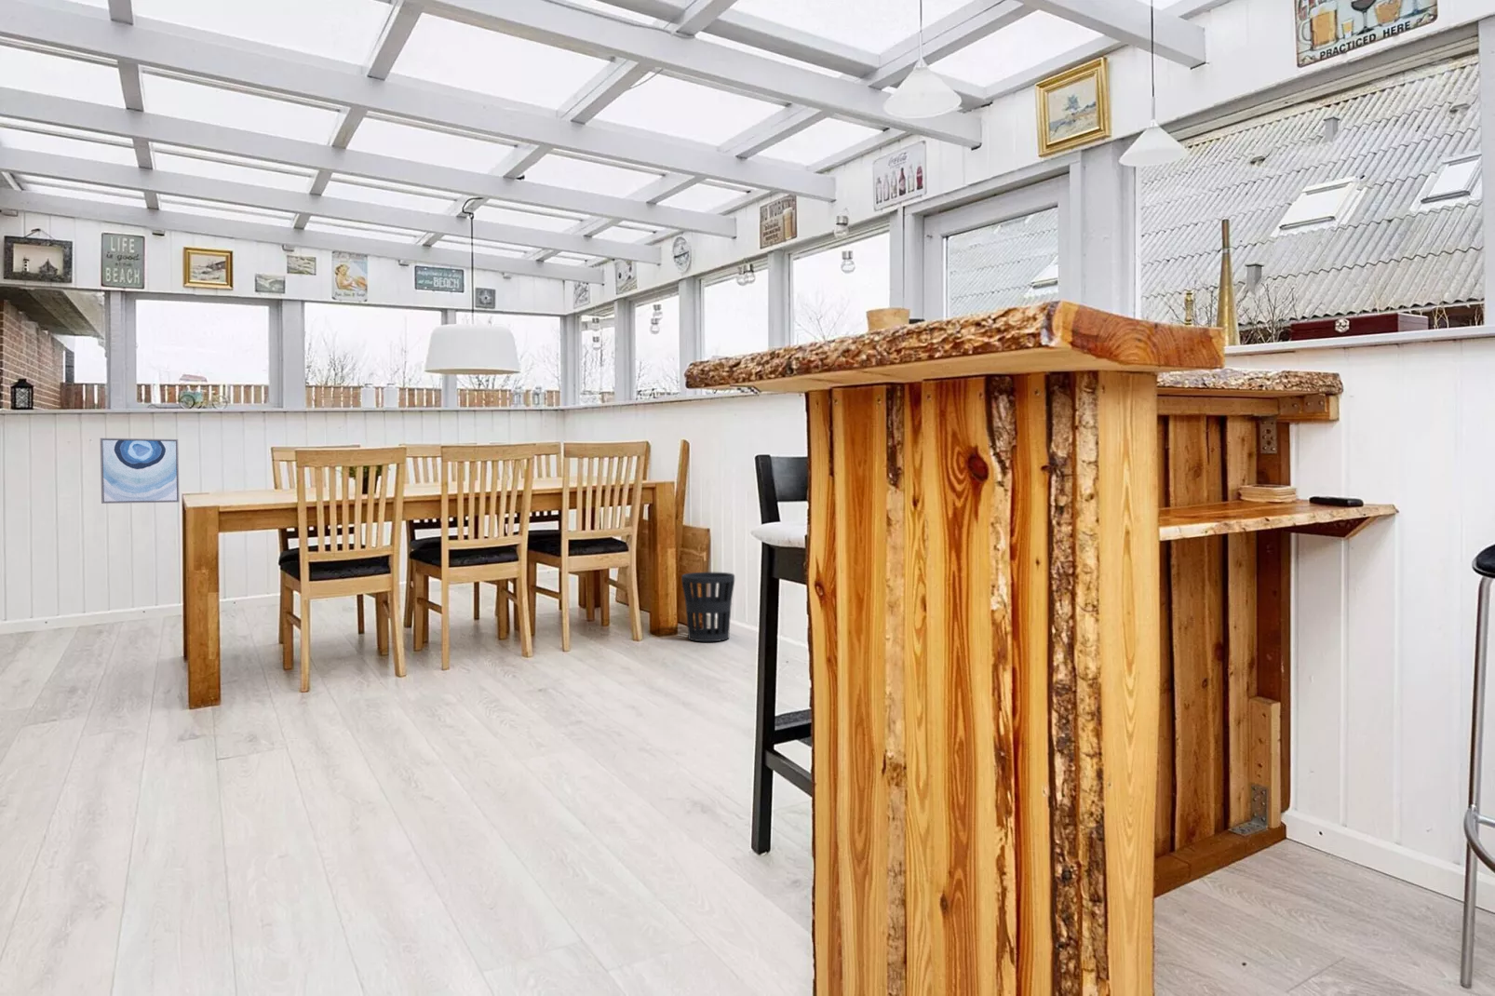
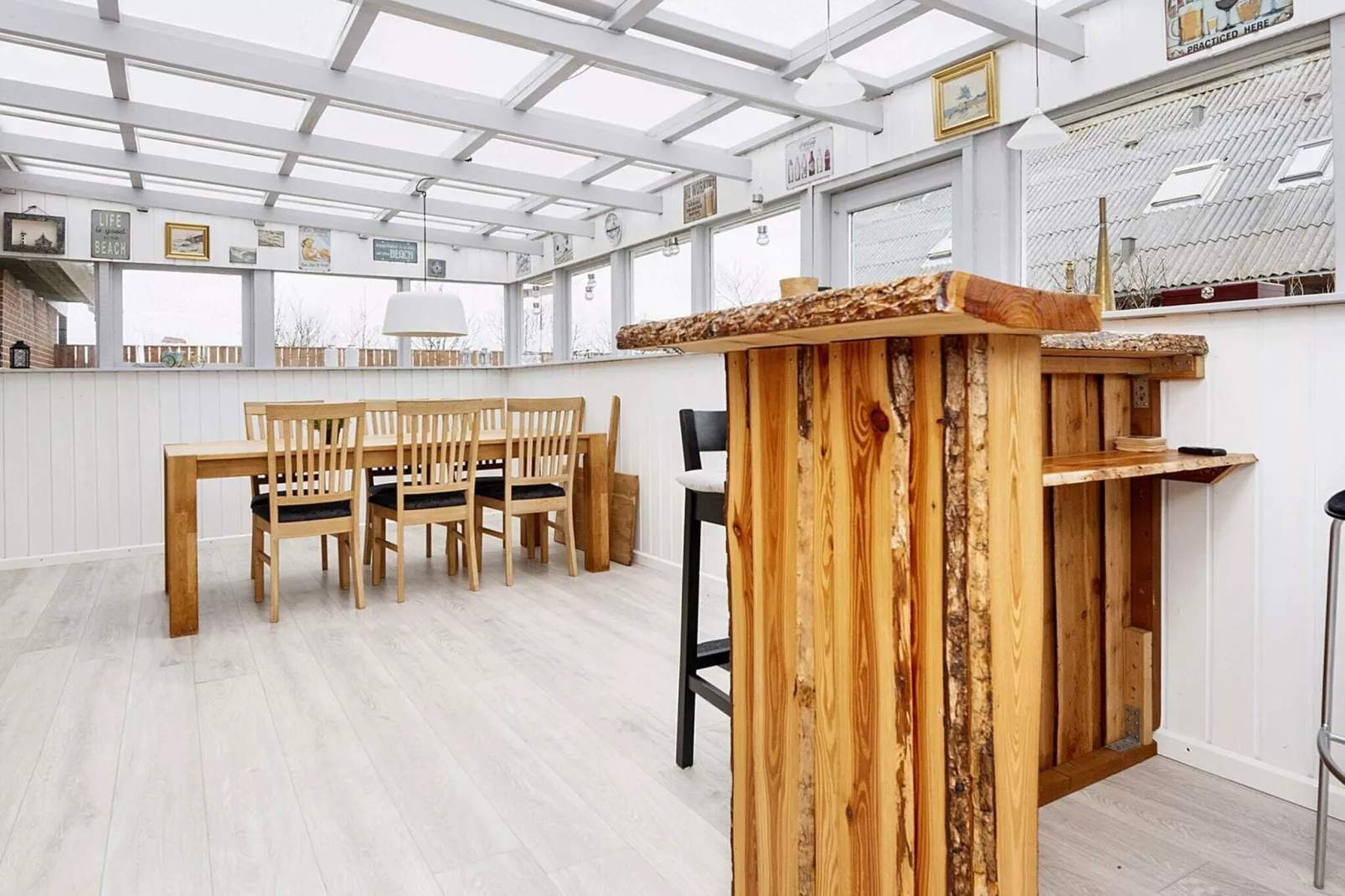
- wastebasket (708, 606)
- wall art (140, 470)
